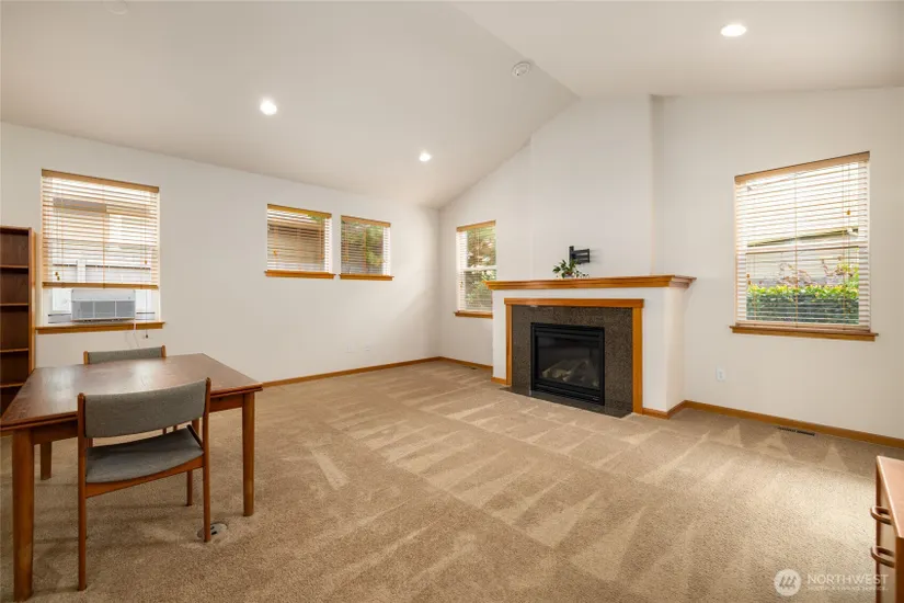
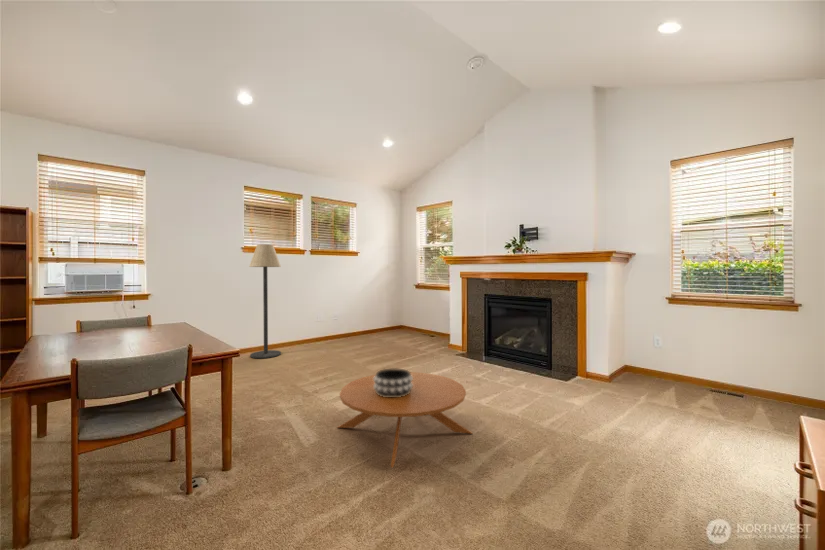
+ coffee table (403, 409)
+ floor lamp (265, 299)
+ decorative bowl (393, 382)
